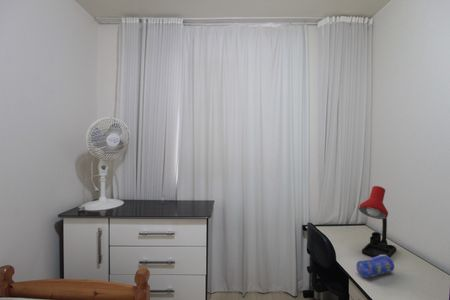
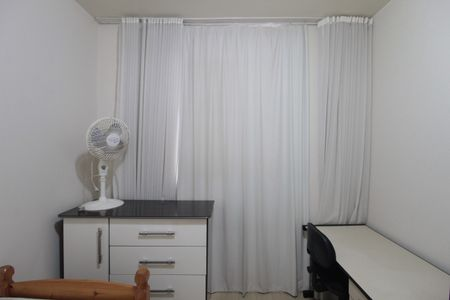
- desk lamp (378, 218)
- pencil case (375, 265)
